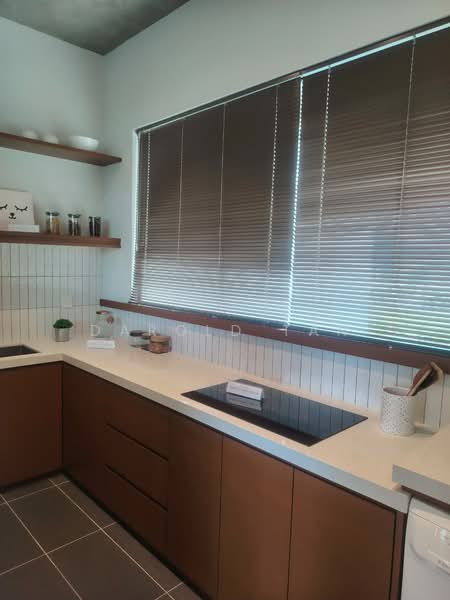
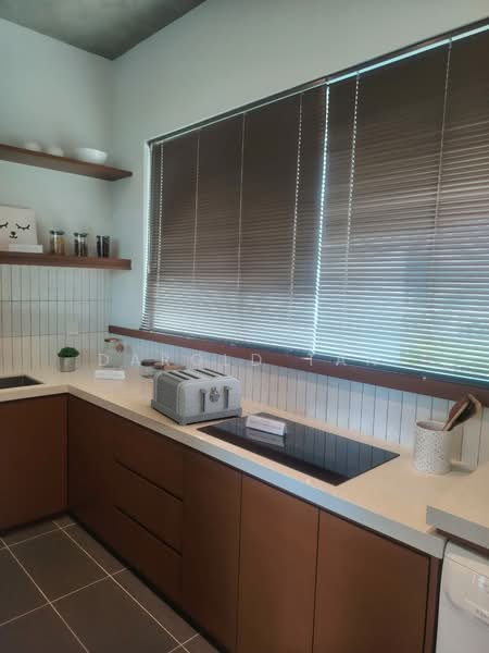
+ toaster (198, 393)
